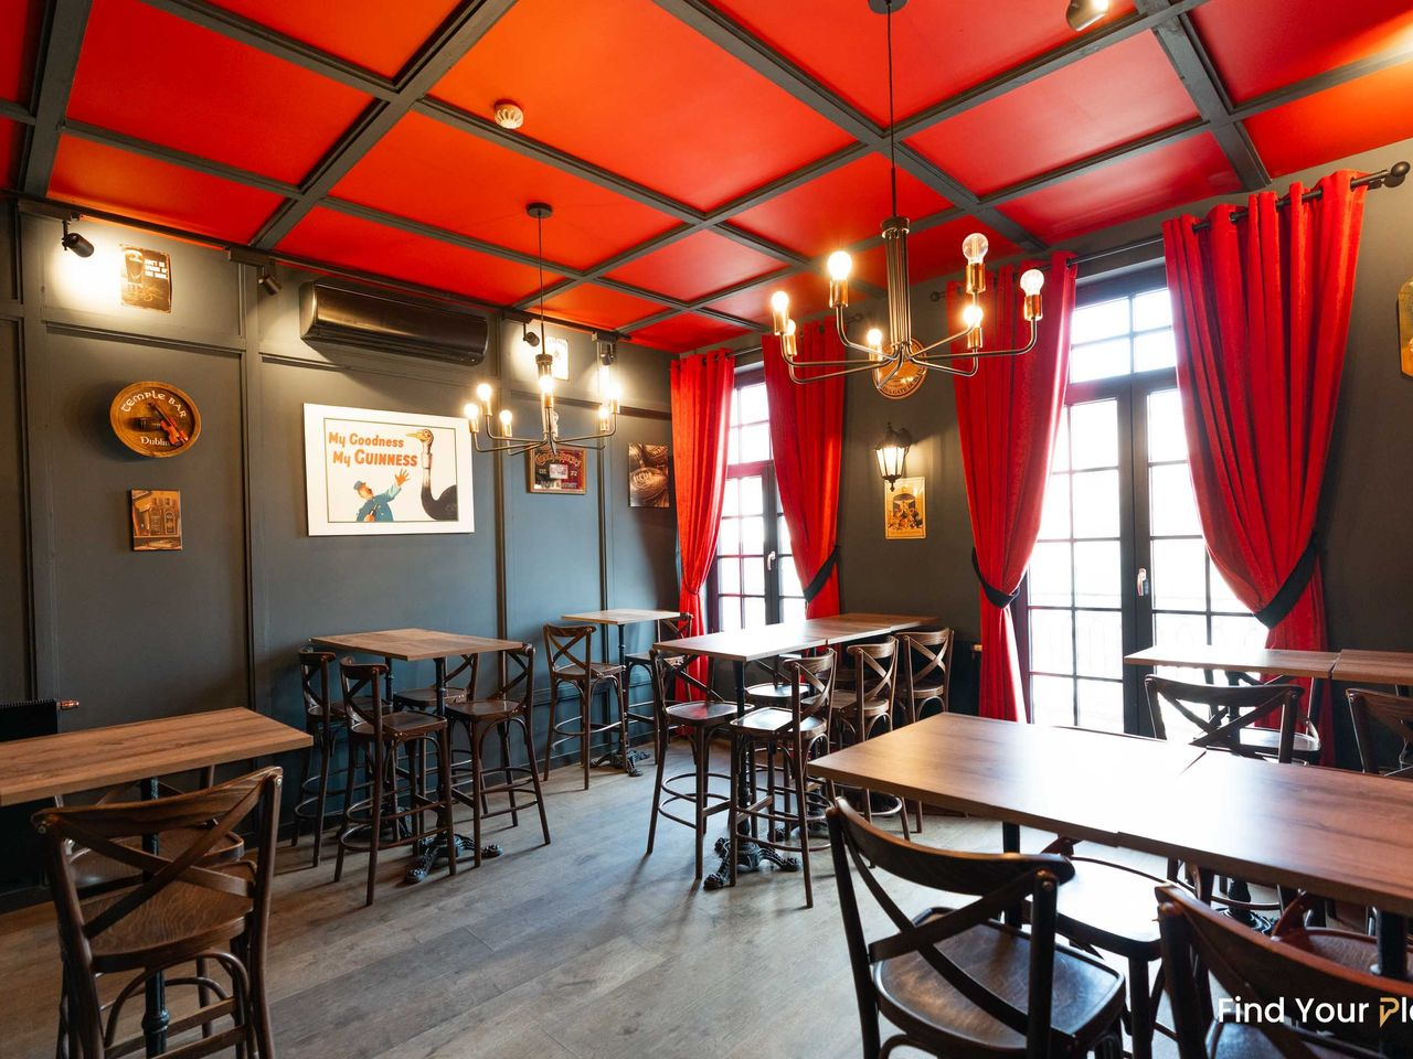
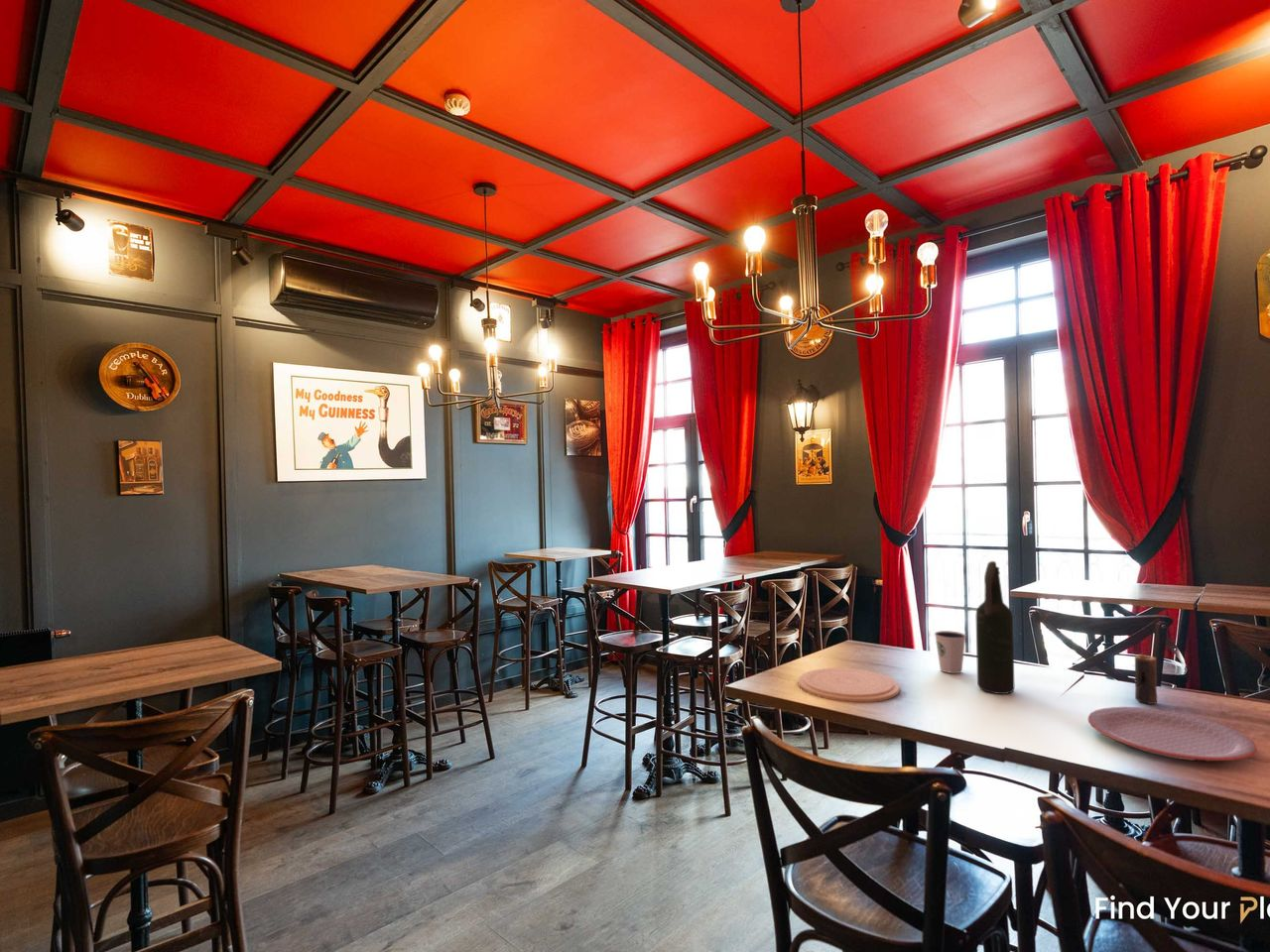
+ plate (1167, 735)
+ beer bottle (991, 626)
+ dixie cup (951, 653)
+ candle (1145, 678)
+ plate (847, 682)
